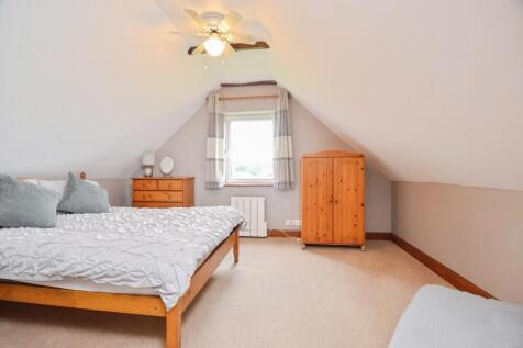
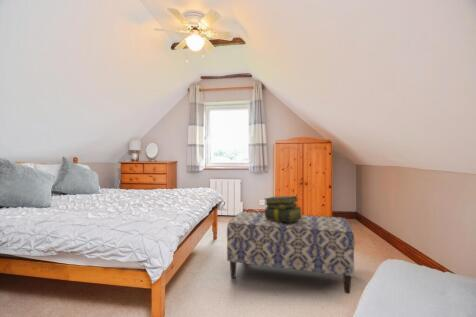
+ bench (288, 246)
+ stack of books (282, 208)
